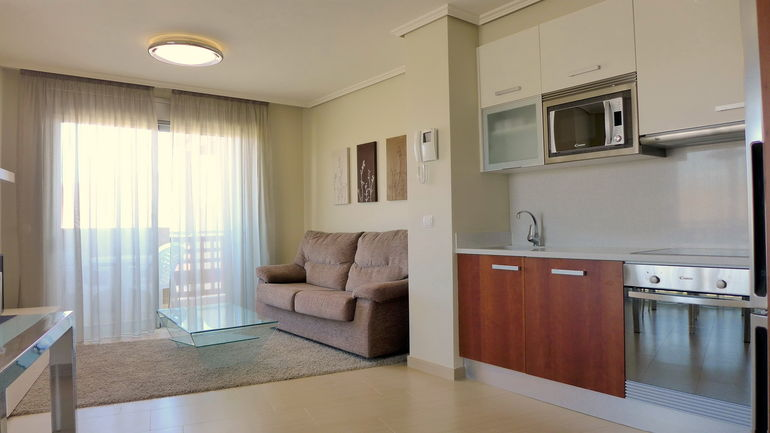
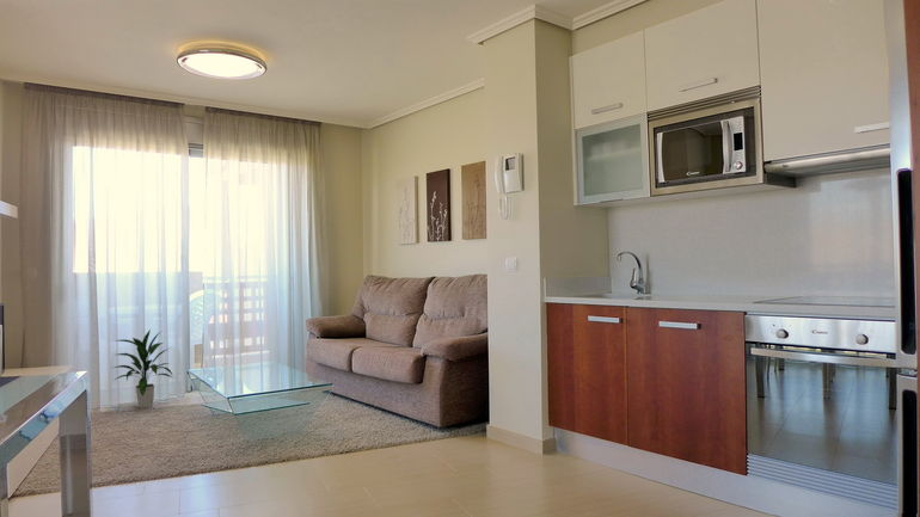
+ indoor plant (143, 368)
